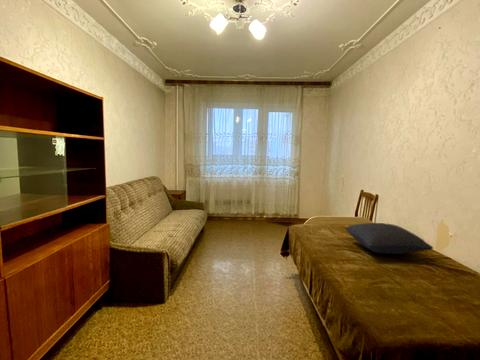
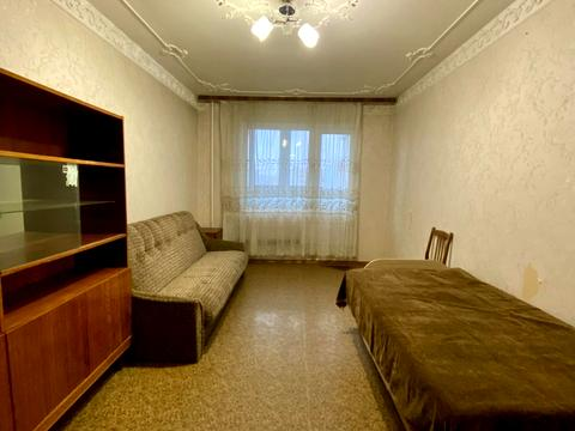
- pillow (383, 237)
